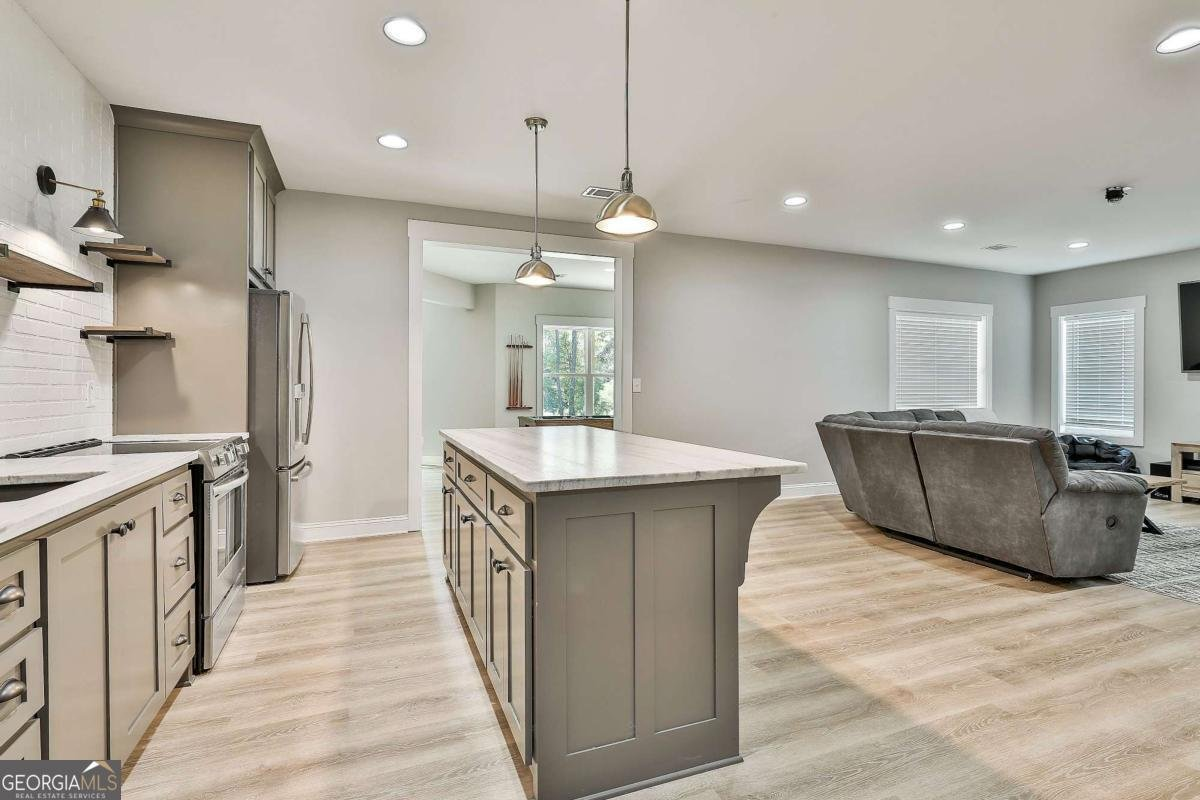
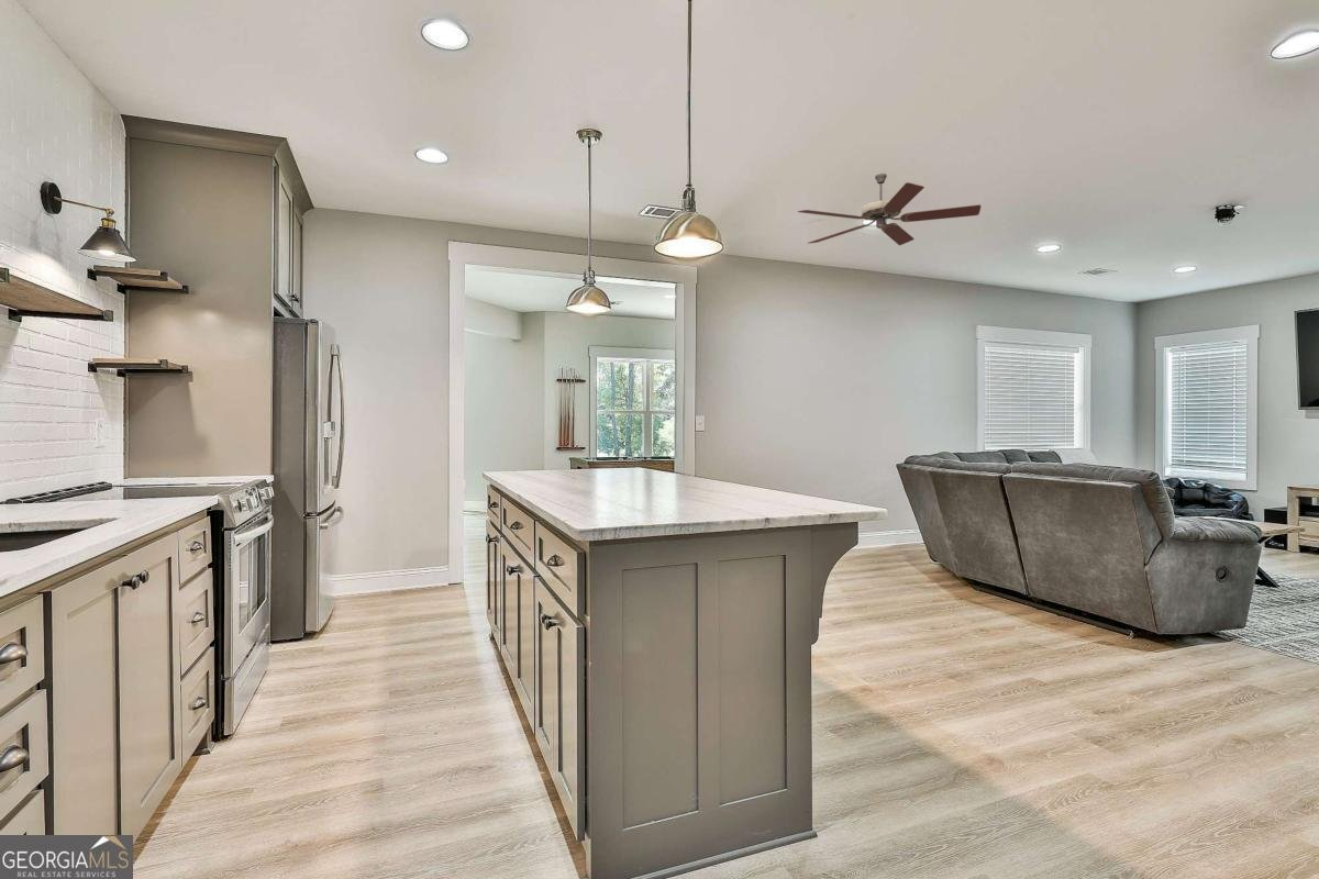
+ ceiling fan (887, 201)
